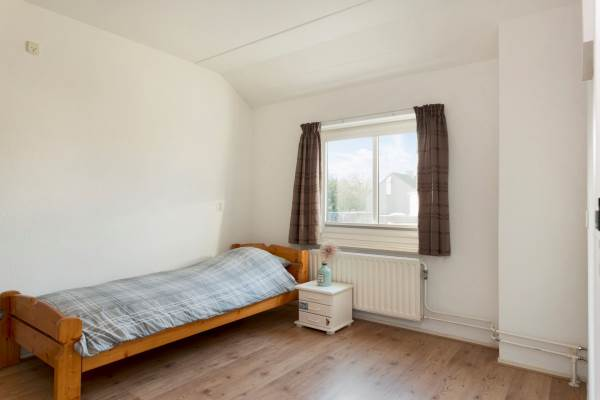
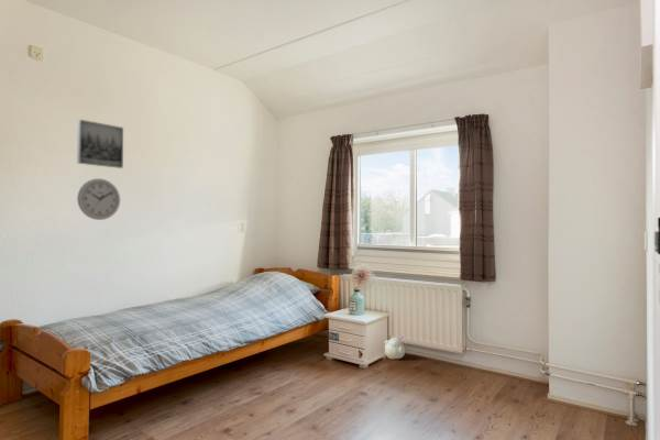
+ plush toy (395, 345)
+ wall clock (99, 199)
+ wall art (100, 144)
